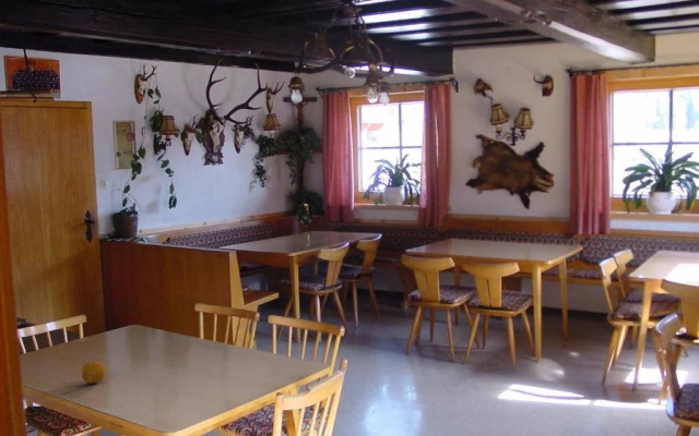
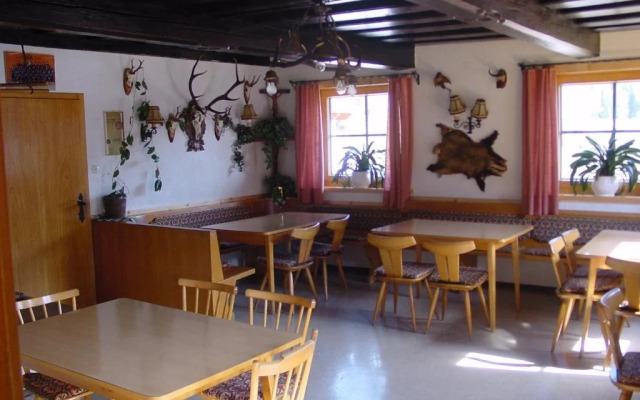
- fruit (93, 372)
